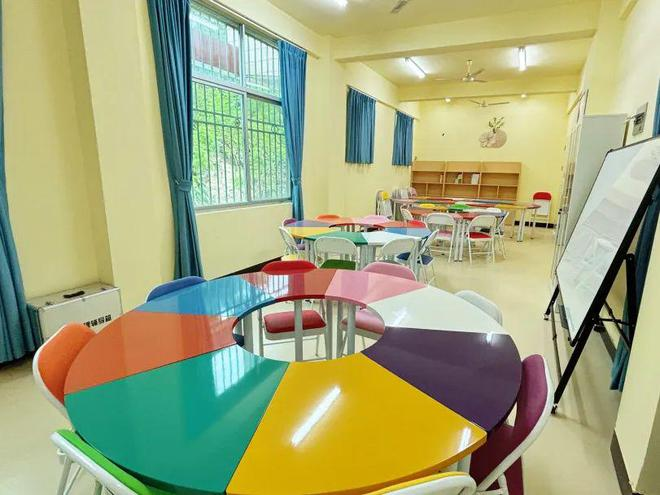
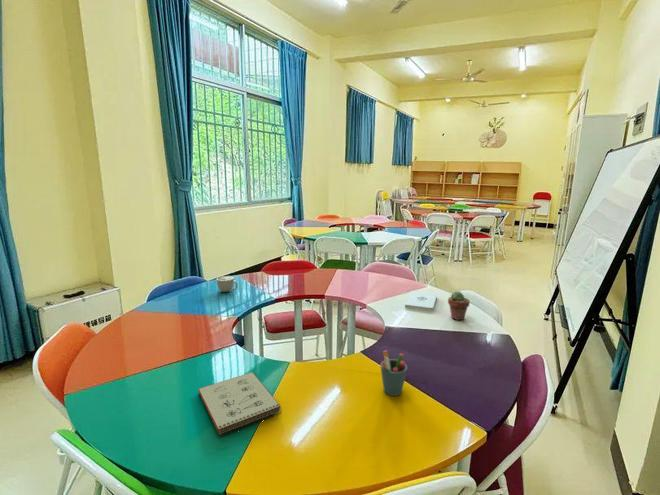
+ mug (228, 284)
+ notepad (238, 398)
+ potted succulent (458, 304)
+ pen holder (393, 371)
+ notepad (421, 300)
